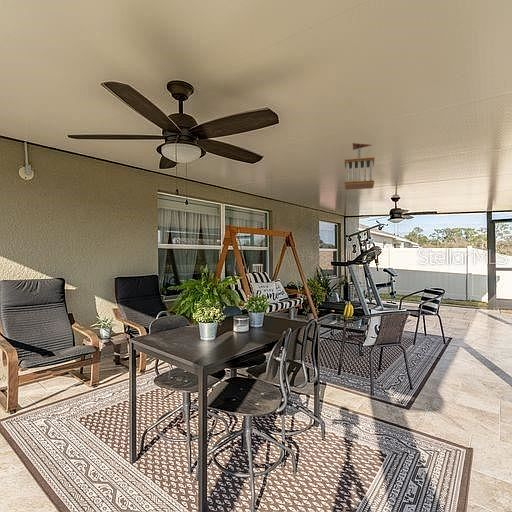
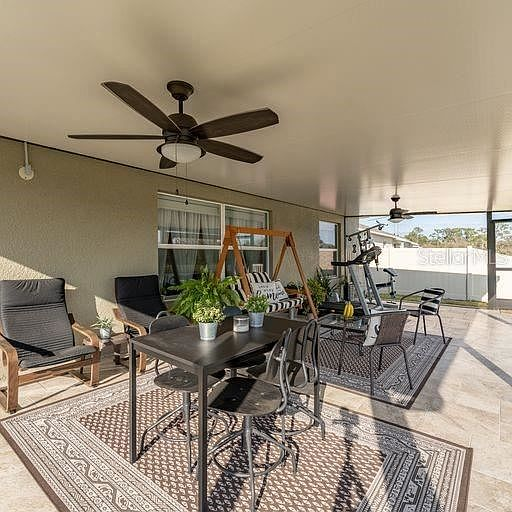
- wind chime (359, 166)
